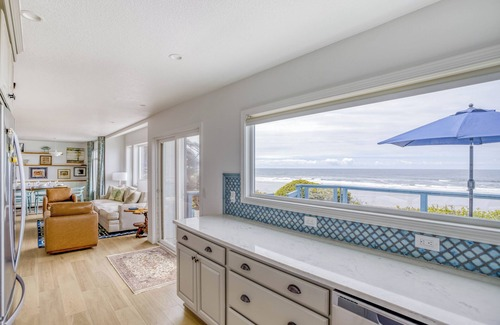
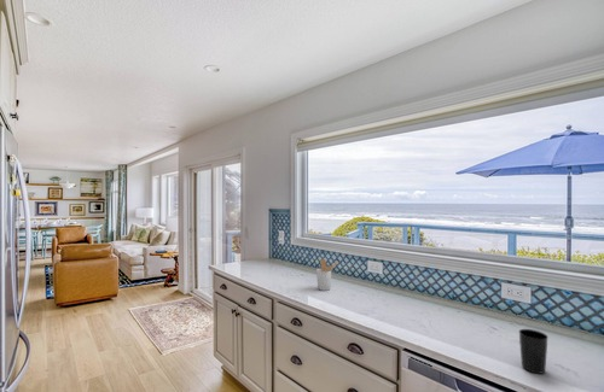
+ cup (533, 351)
+ utensil holder (327, 274)
